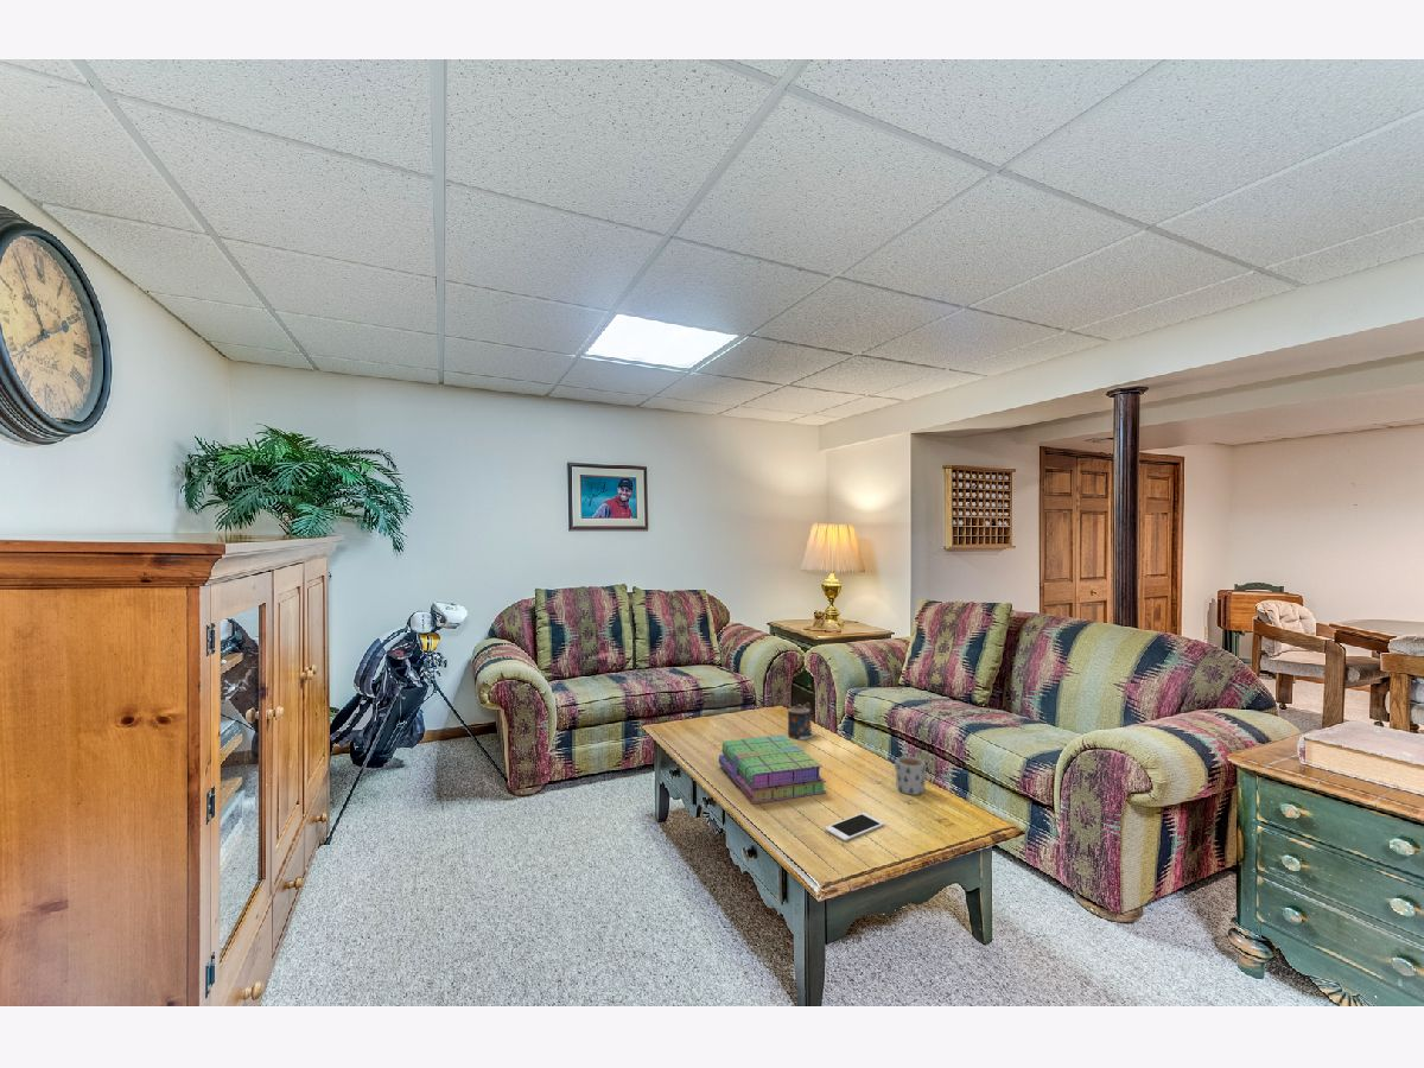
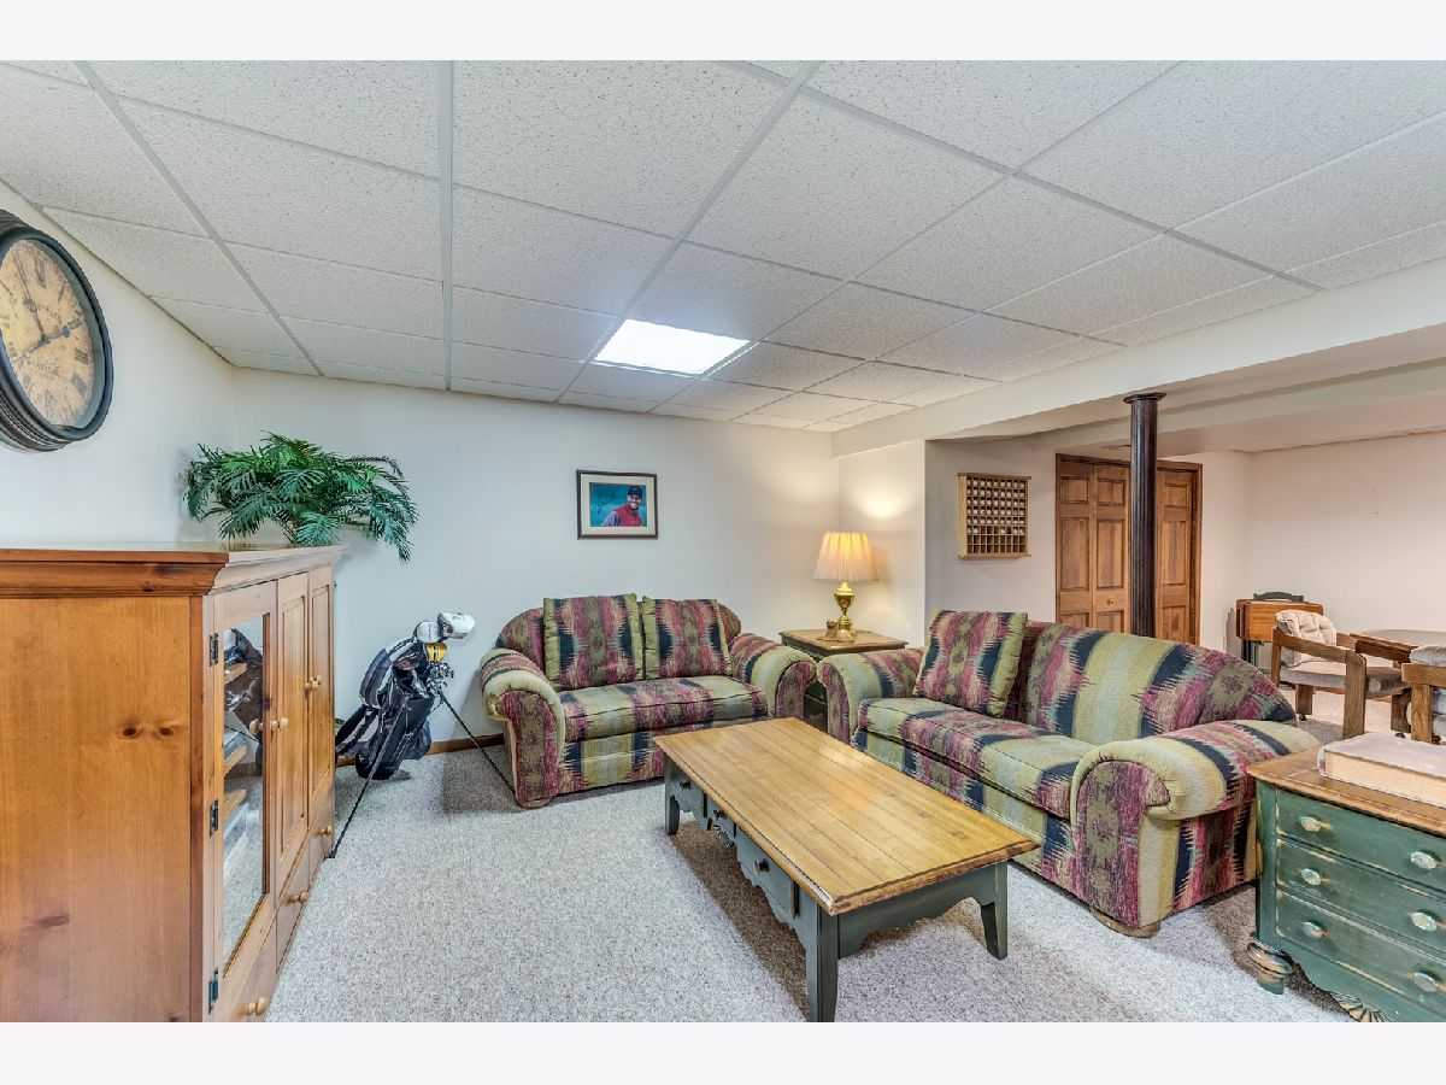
- mug (907, 773)
- stack of books (769, 764)
- candle (802, 720)
- cell phone (854, 826)
